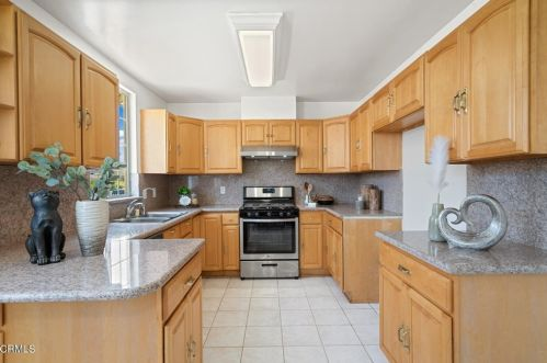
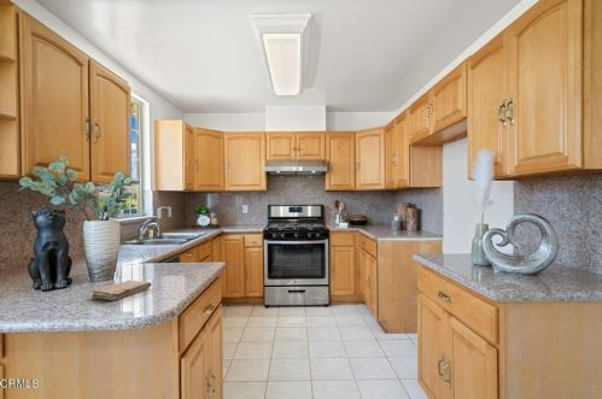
+ washcloth (122, 288)
